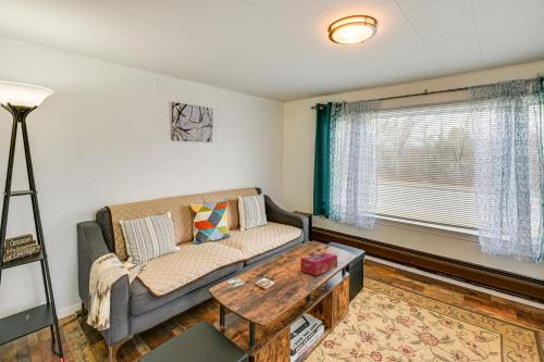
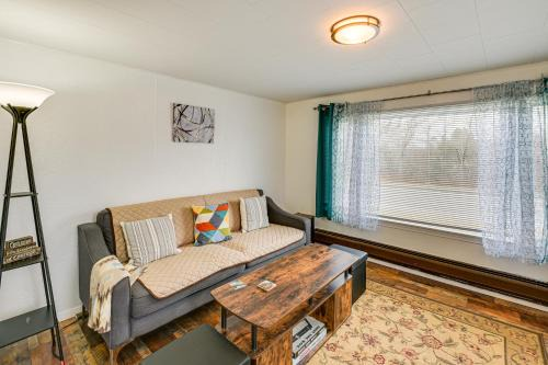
- tissue box (319, 262)
